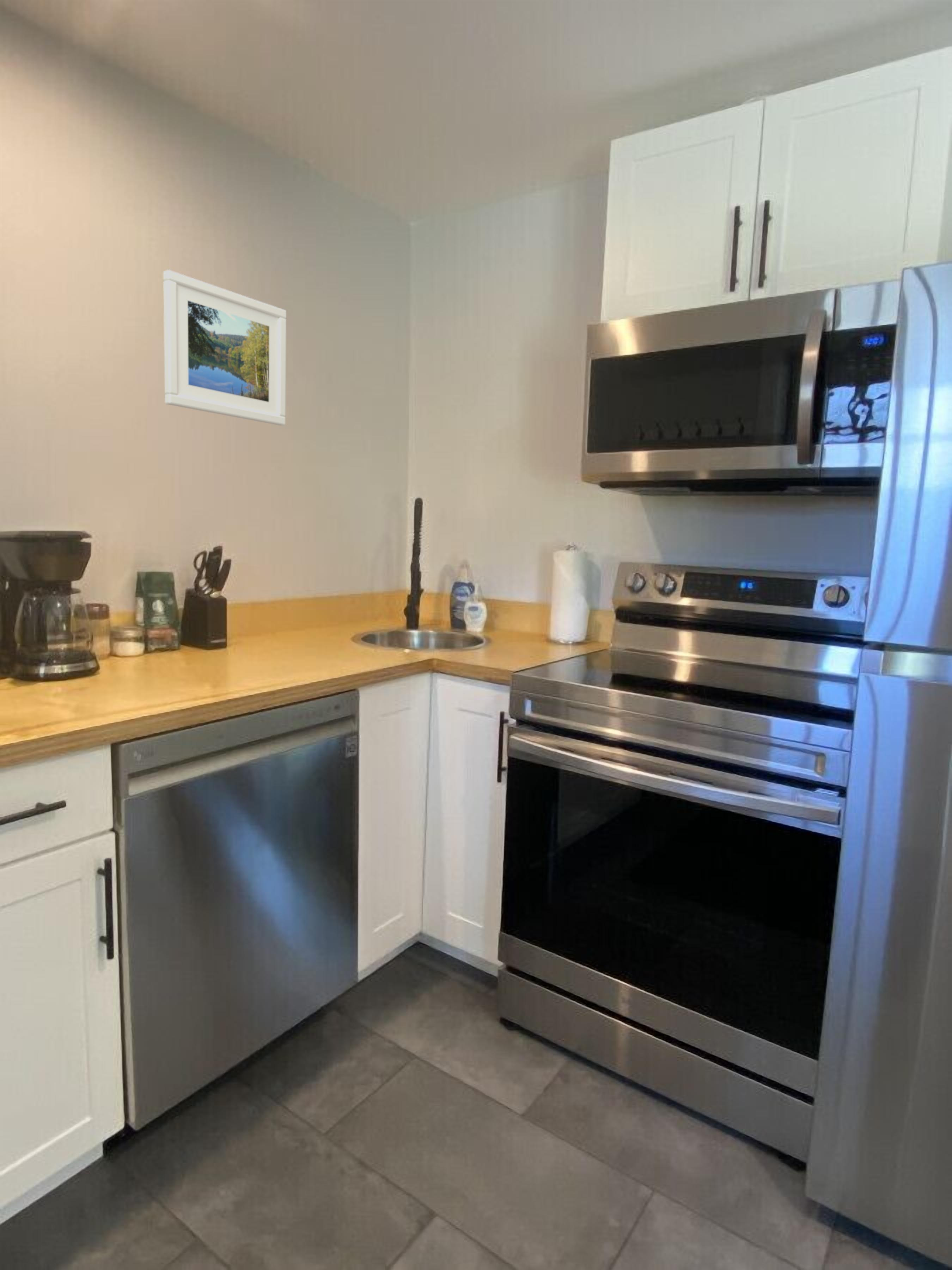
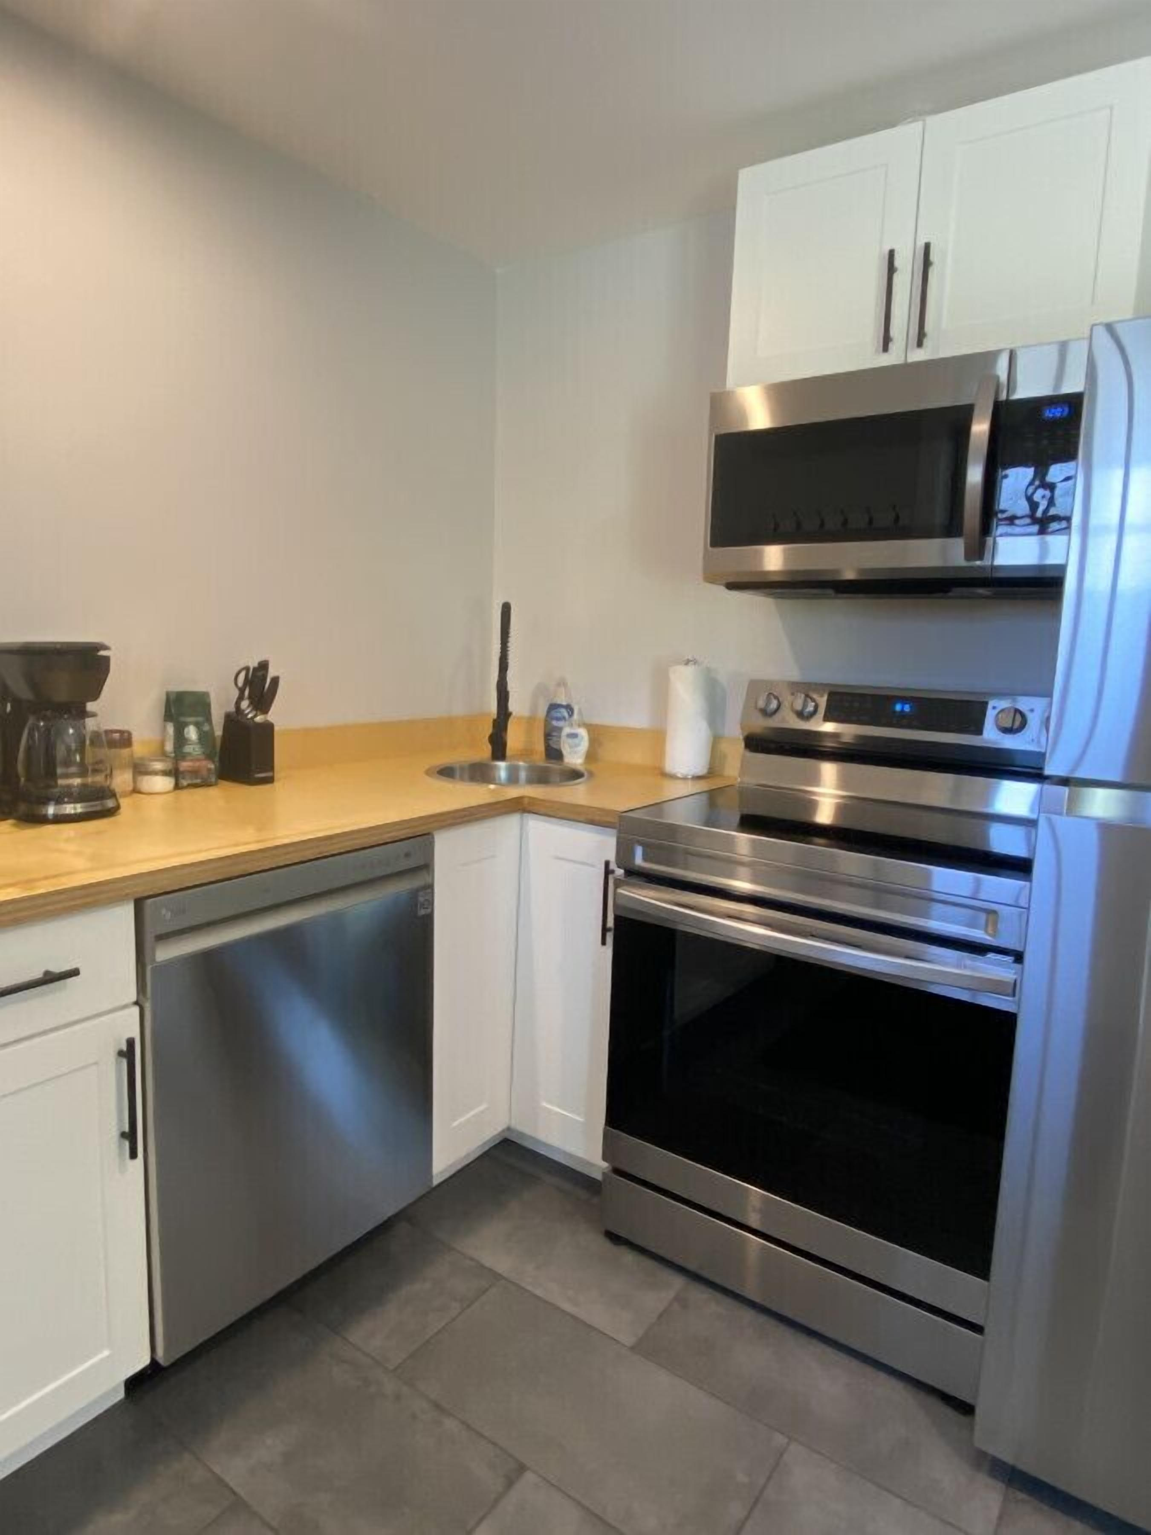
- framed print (229, 354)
